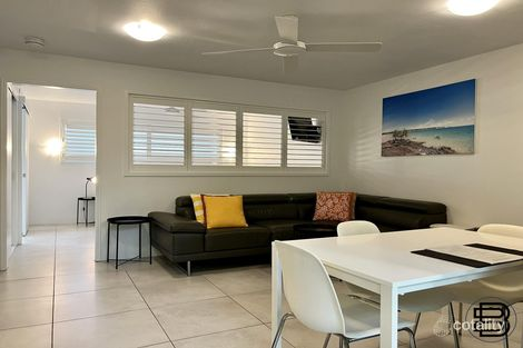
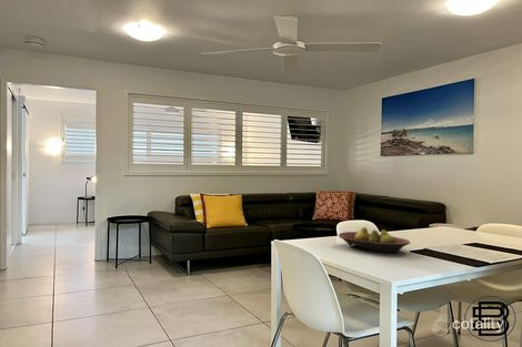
+ fruit bowl (372, 238)
